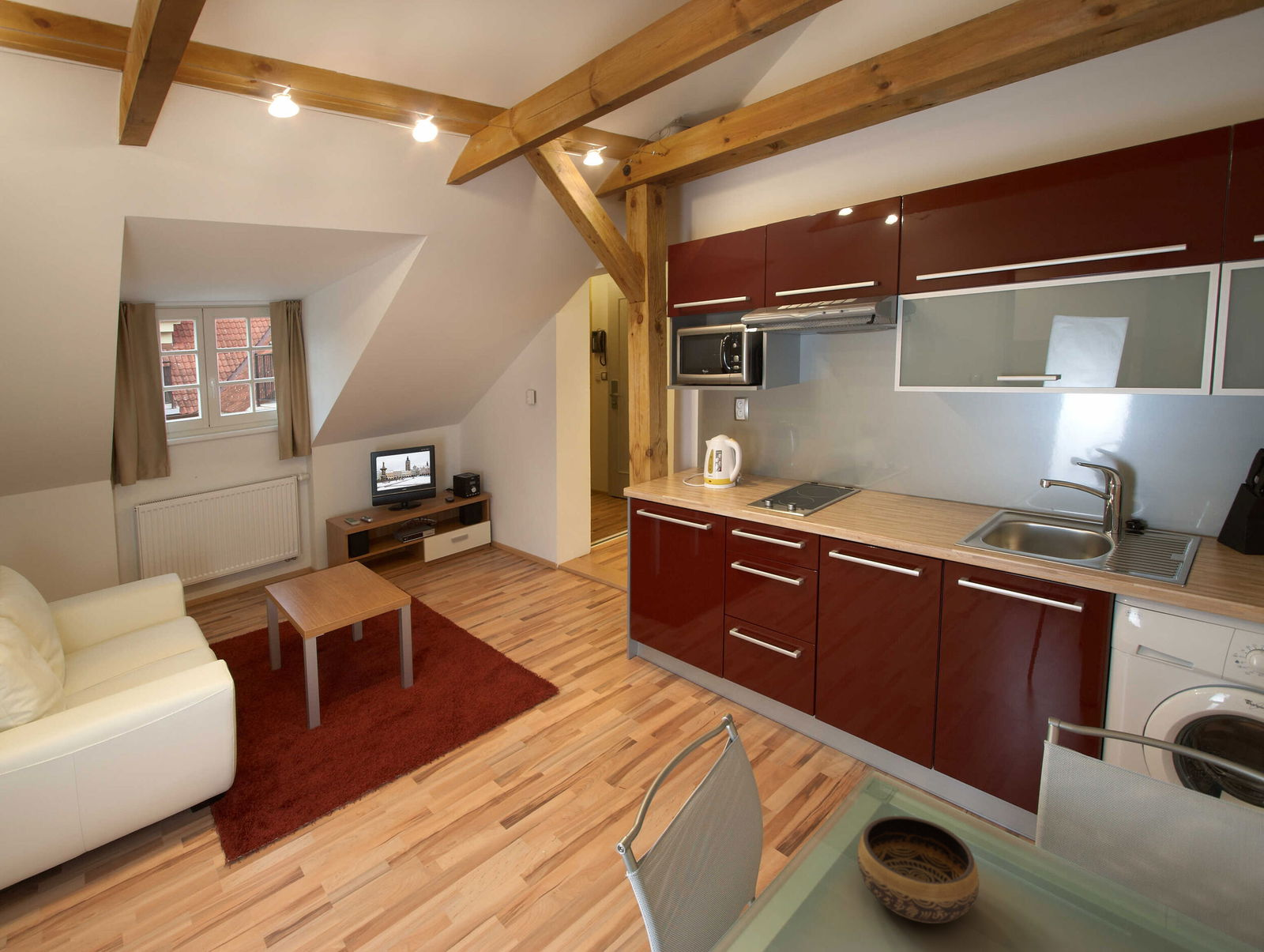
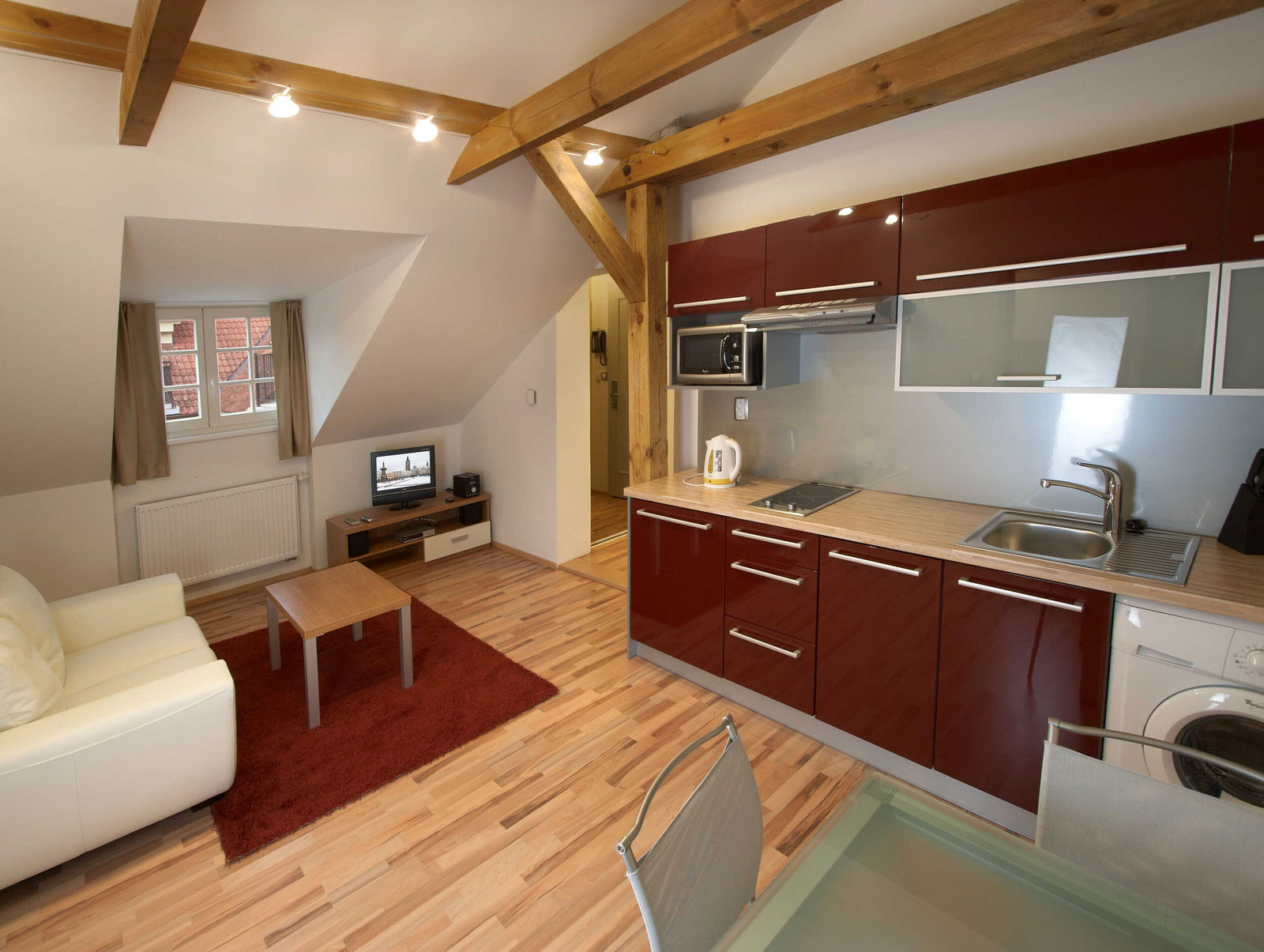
- bowl (916, 872)
